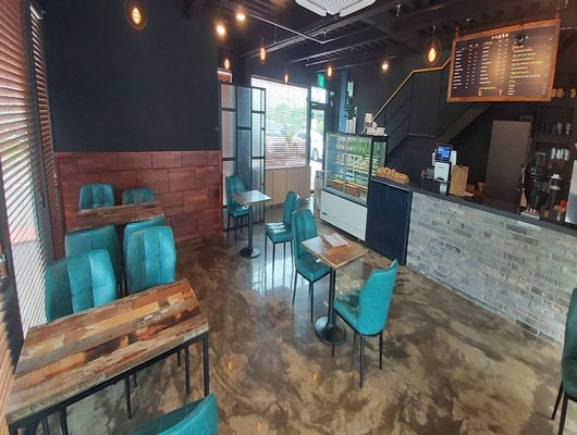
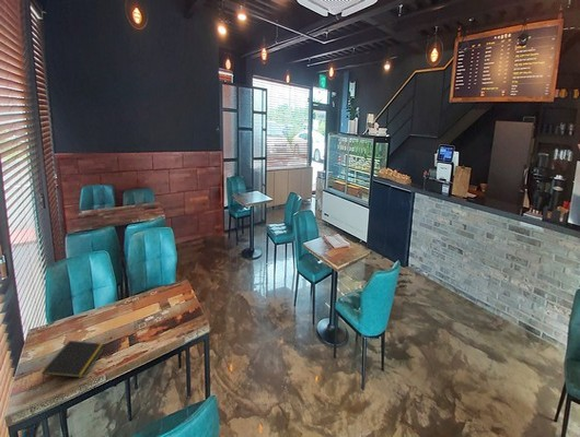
+ notepad (76, 357)
